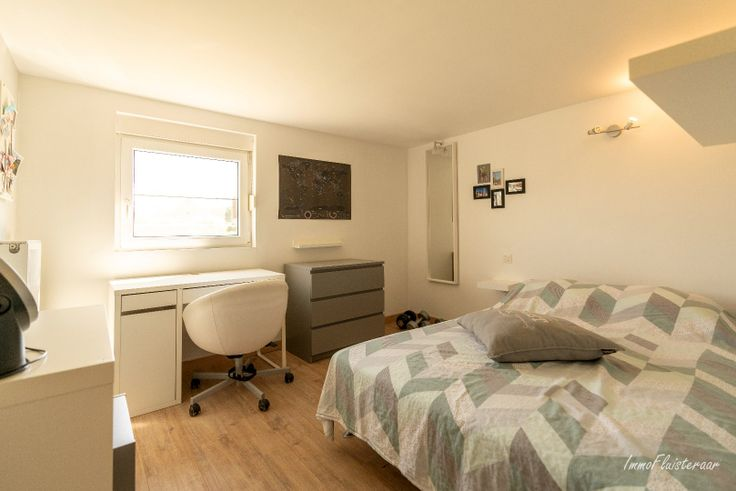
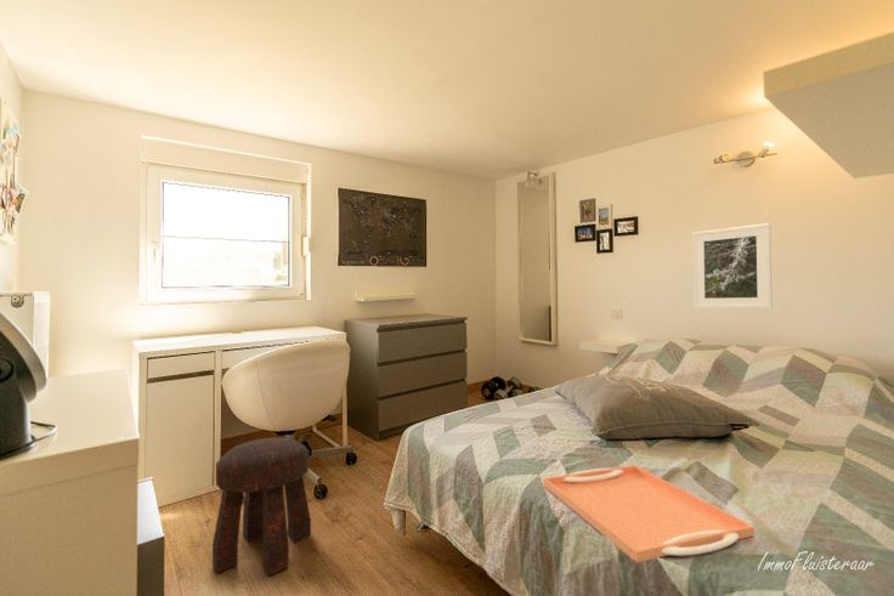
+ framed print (729, 268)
+ stool (264, 498)
+ serving tray (635, 503)
